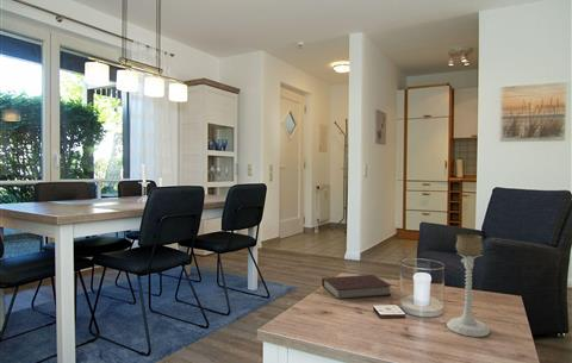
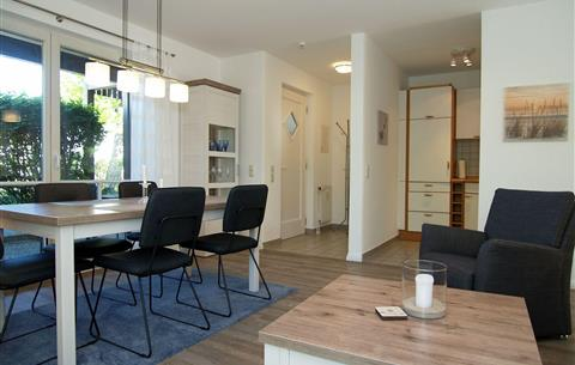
- book (355, 286)
- candle holder (468, 282)
